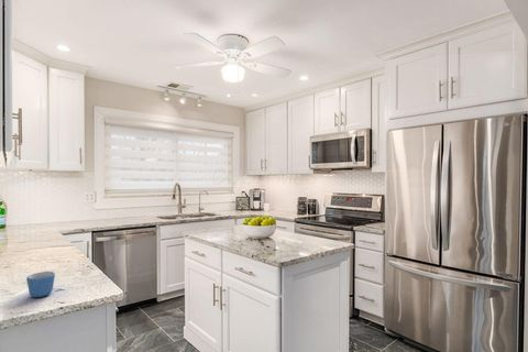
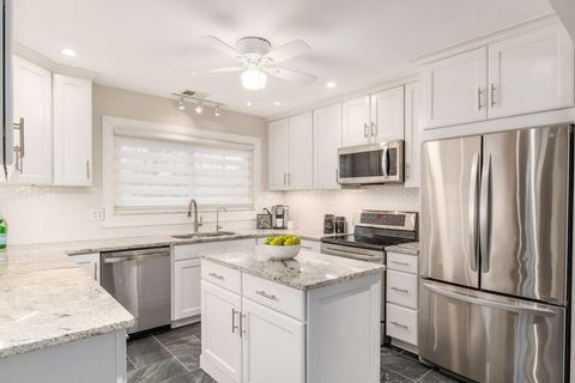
- mug (41, 284)
